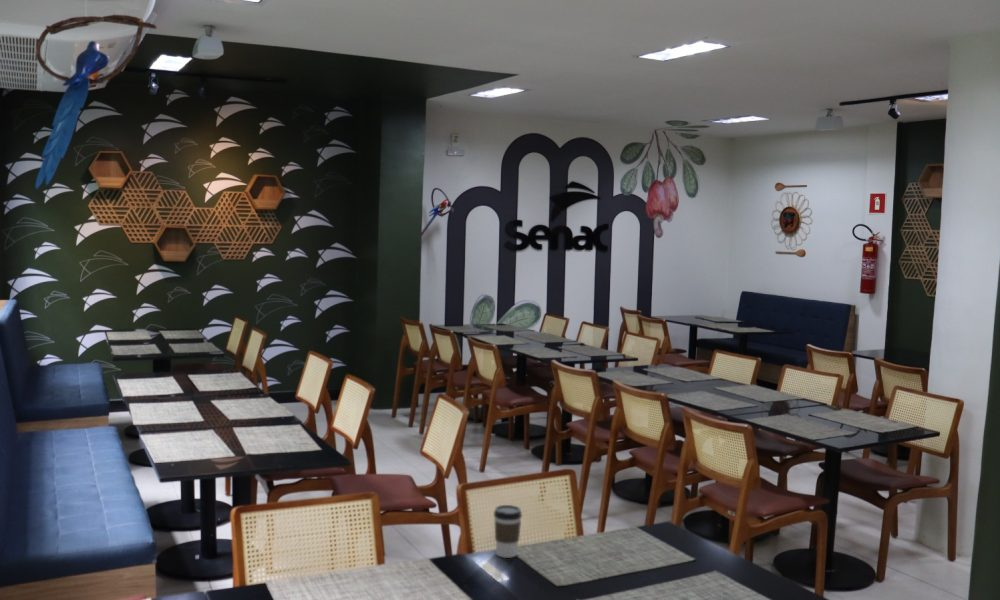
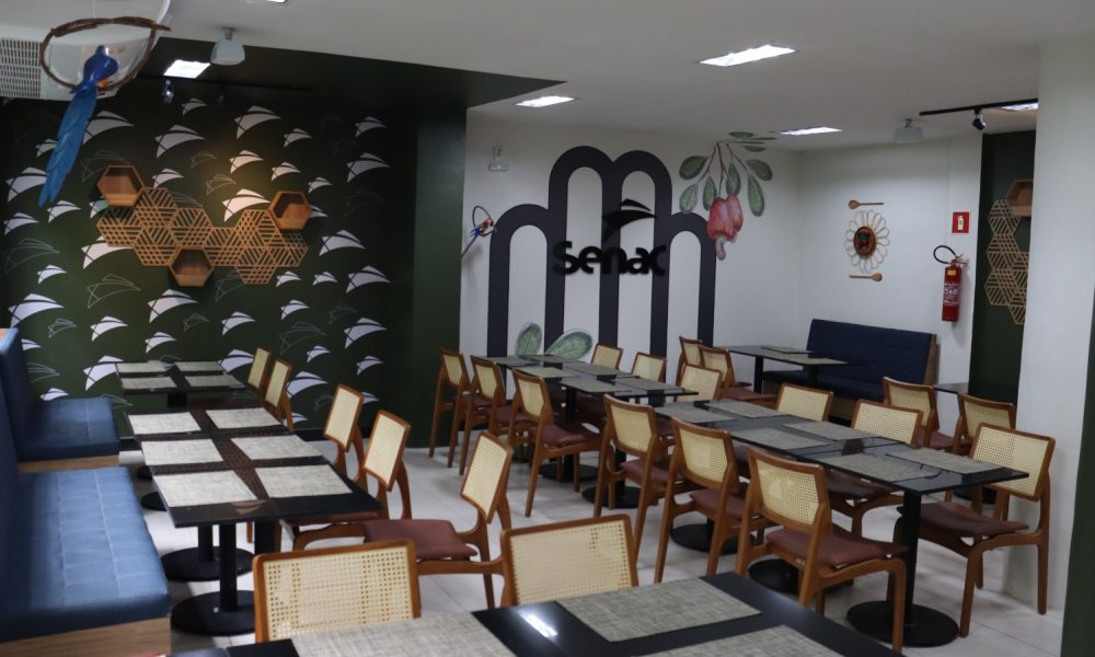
- coffee cup (507, 531)
